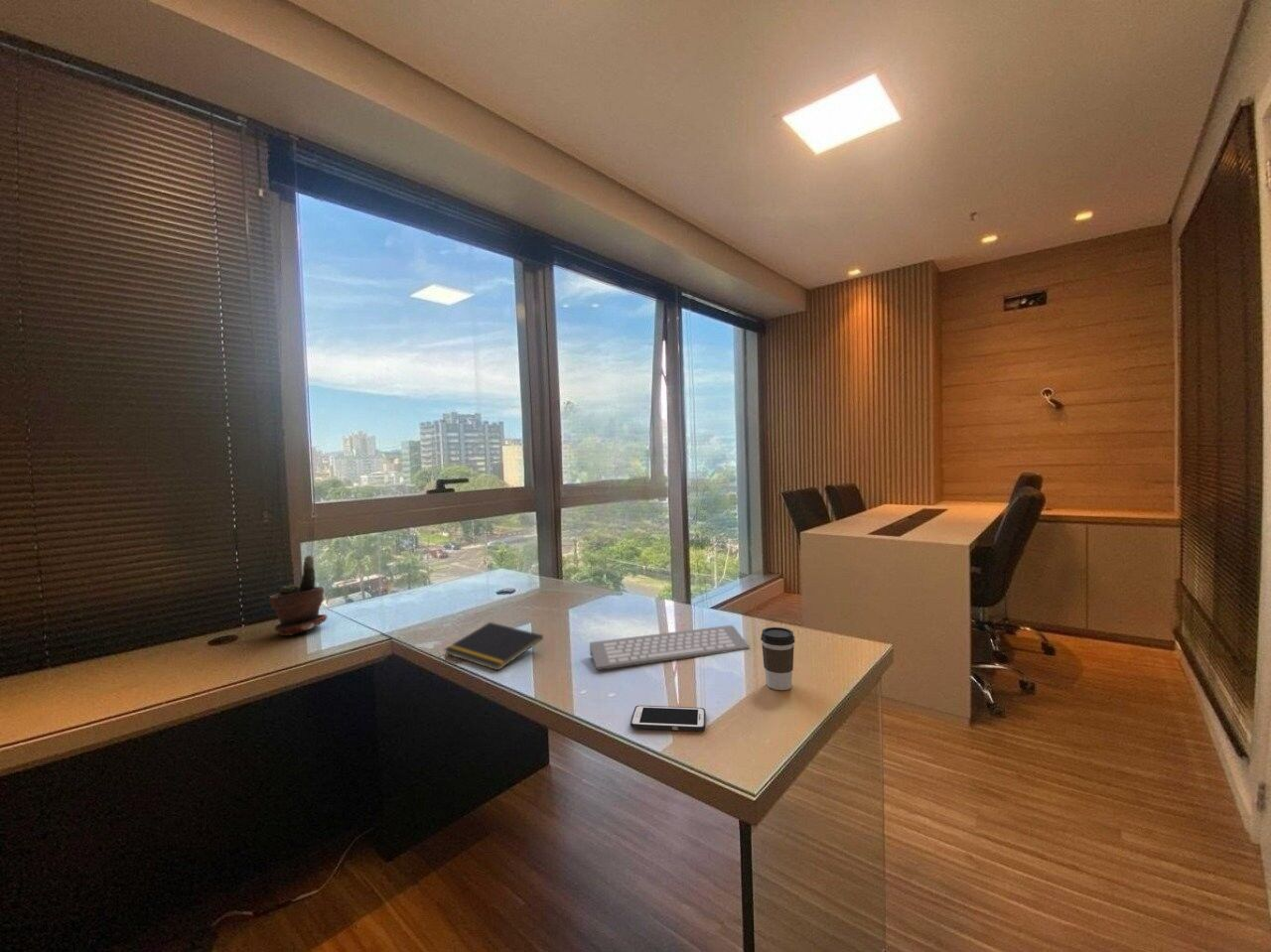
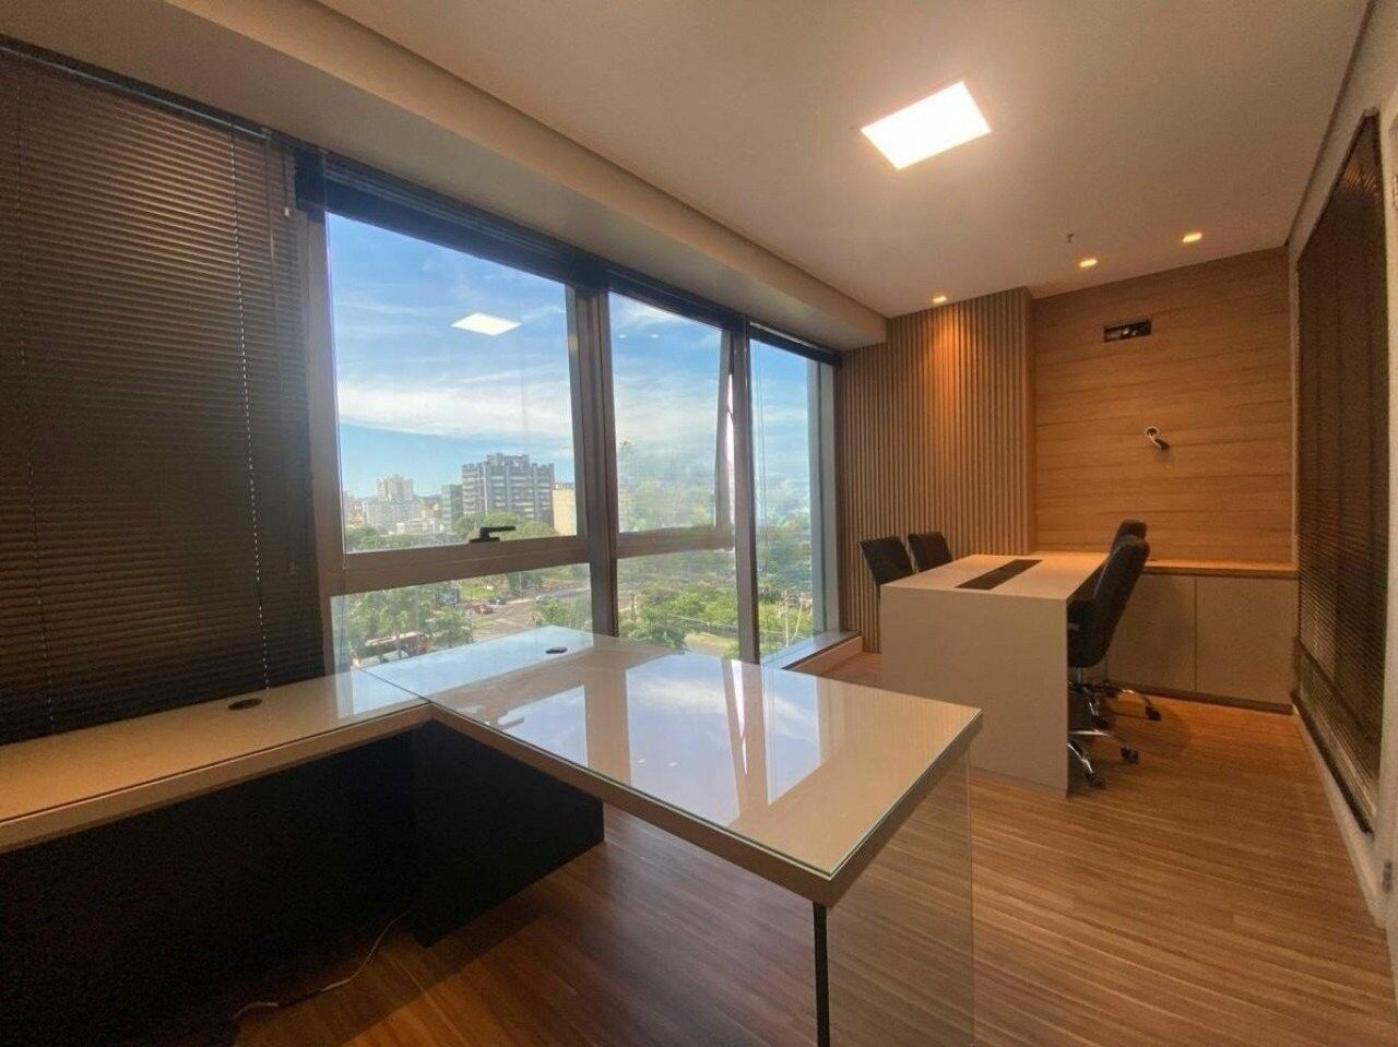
- notepad (494, 643)
- coffee cup (777, 658)
- potted plant (298, 594)
- cell phone (668, 718)
- computer keyboard (669, 645)
